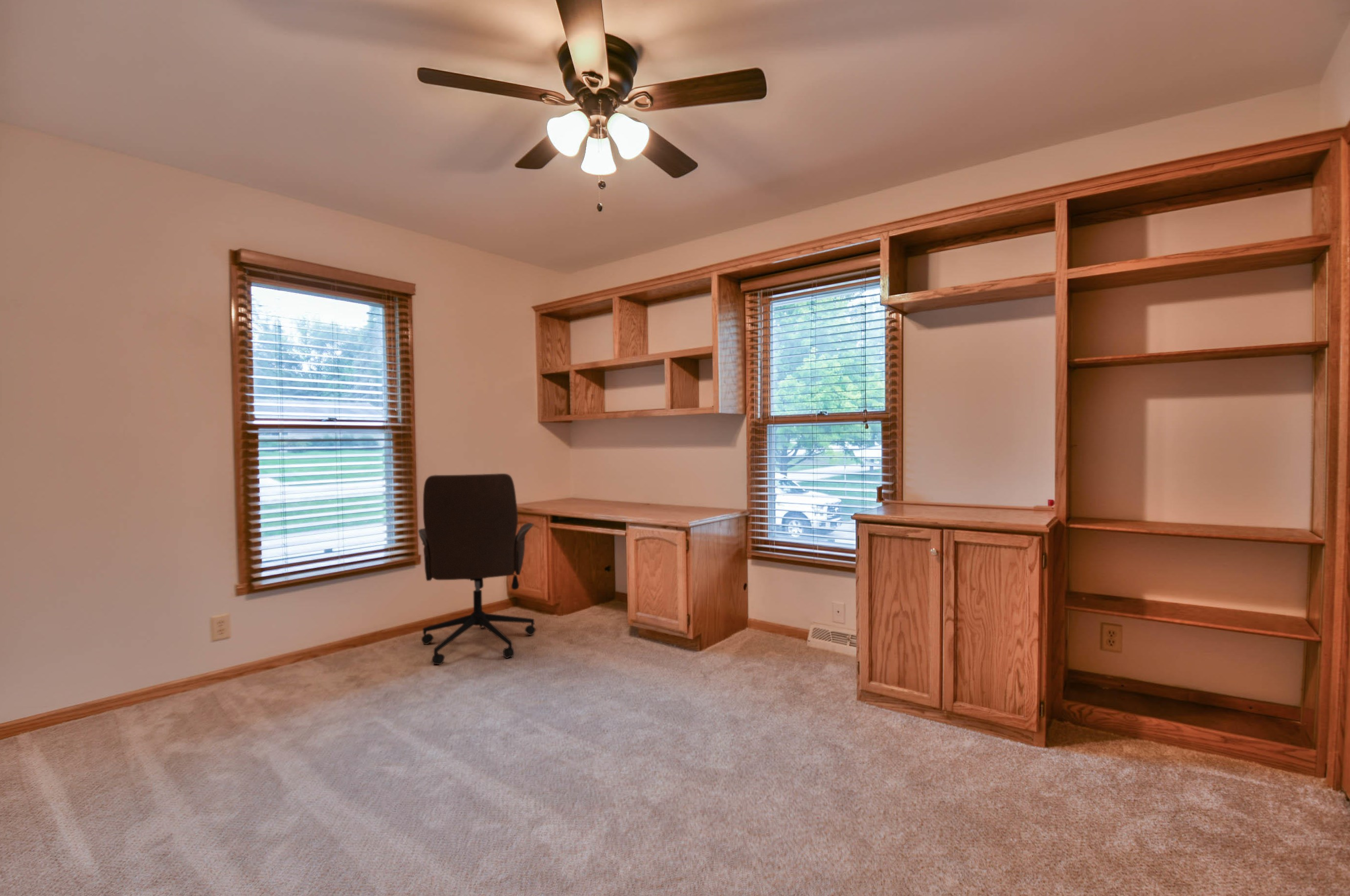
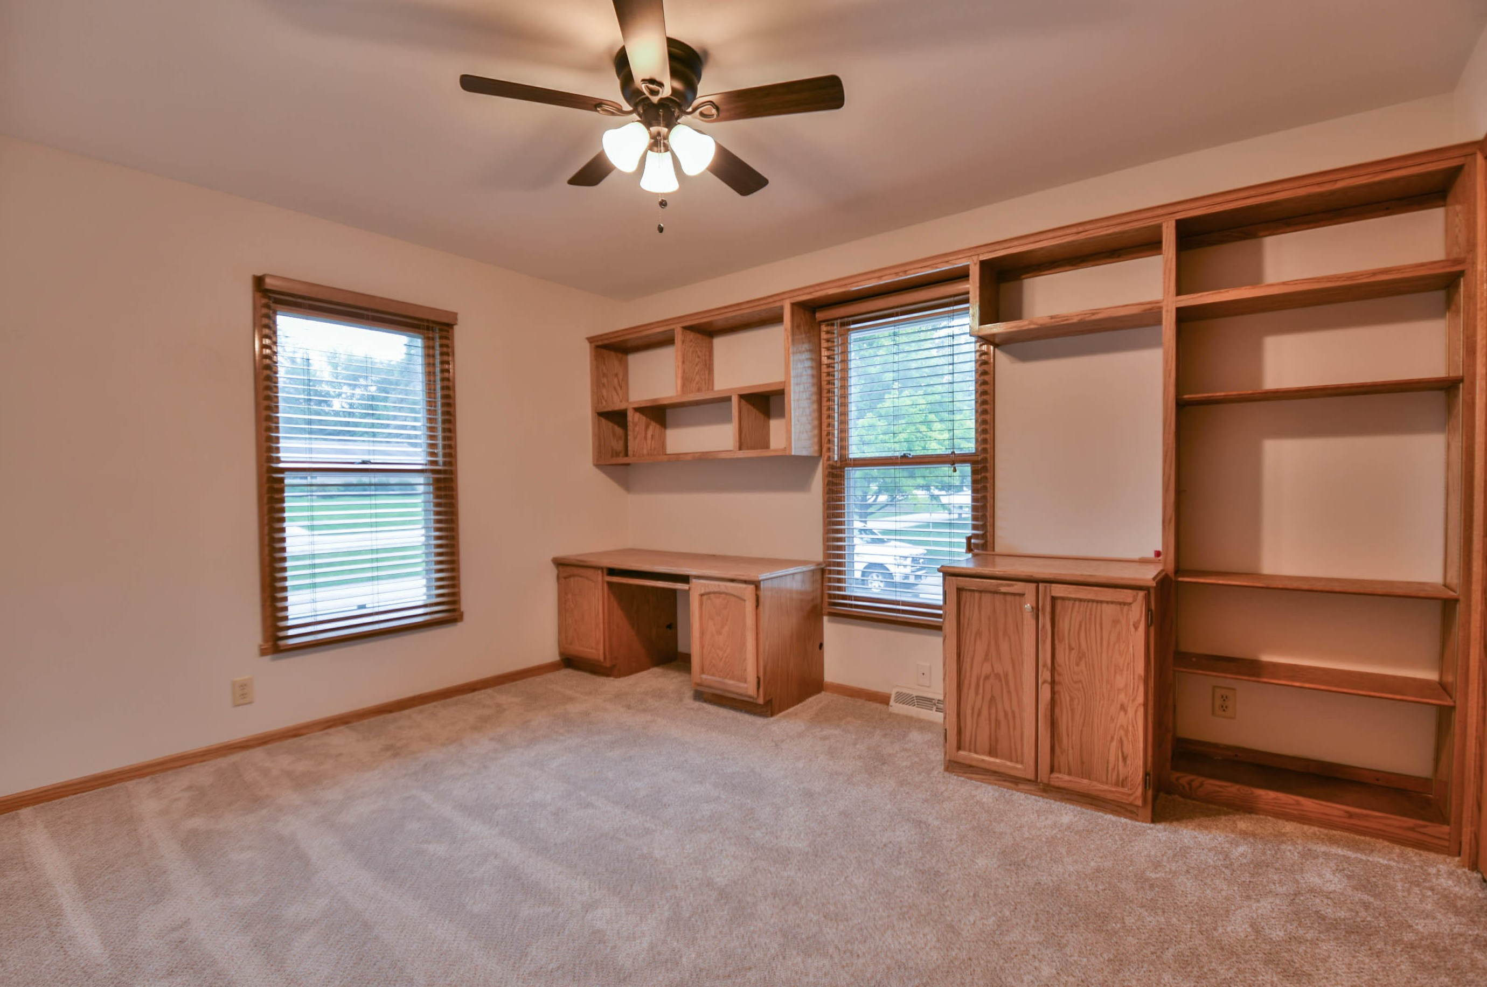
- office chair (476, 559)
